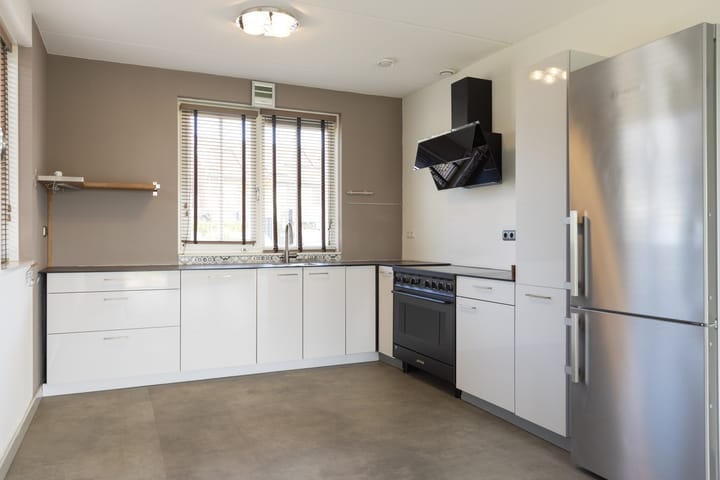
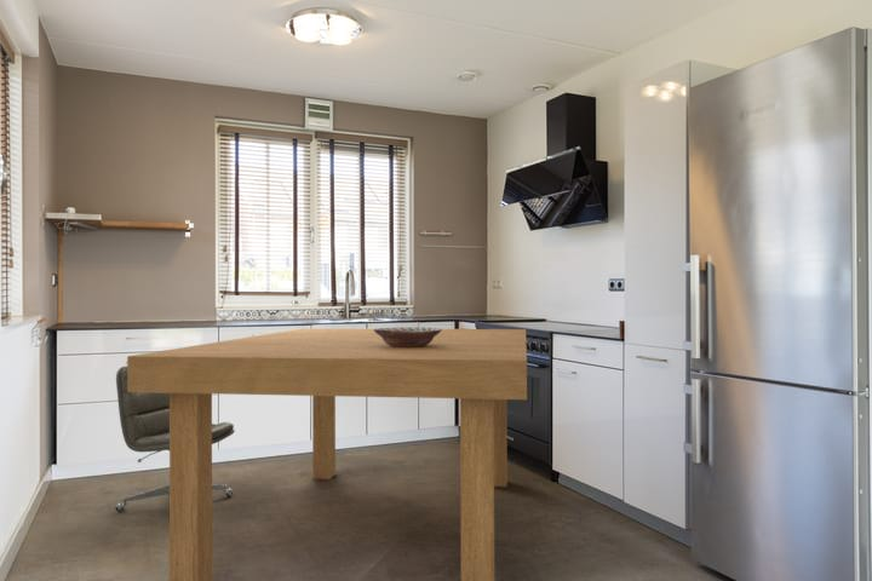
+ dining table (379, 396)
+ decorative bowl (407, 336)
+ chair (168, 433)
